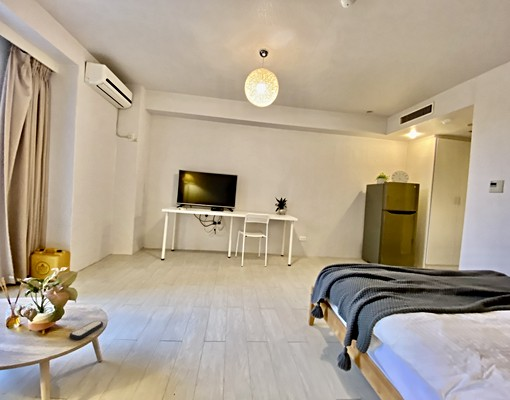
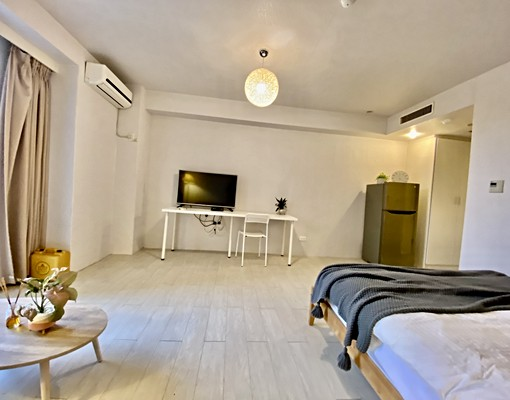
- remote control (87, 329)
